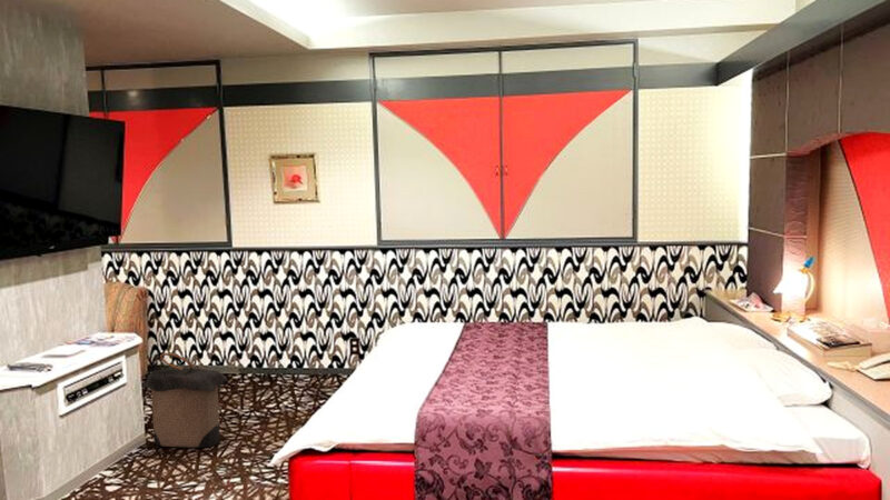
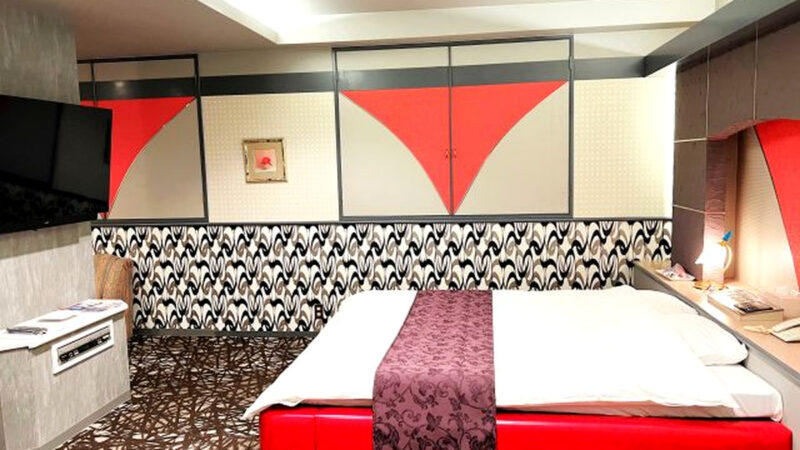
- laundry hamper (187, 396)
